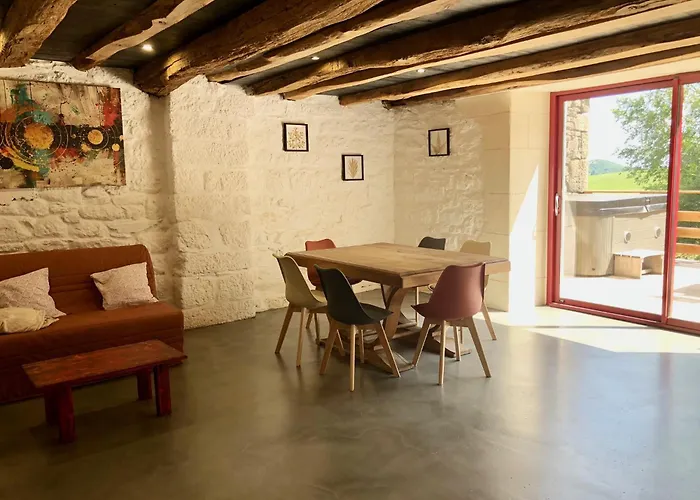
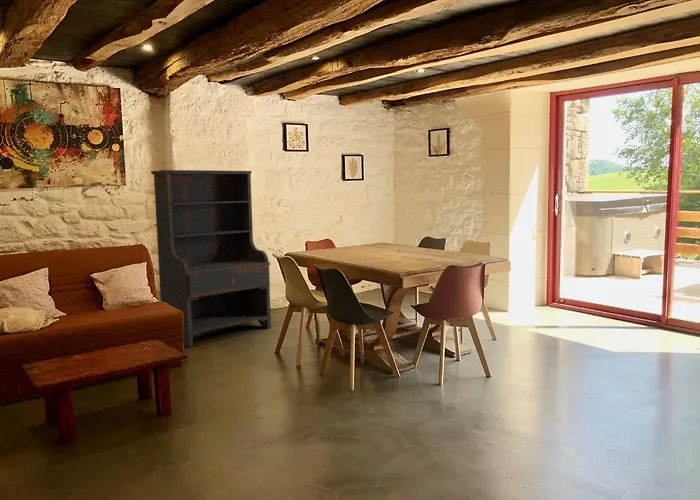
+ bookshelf (214, 253)
